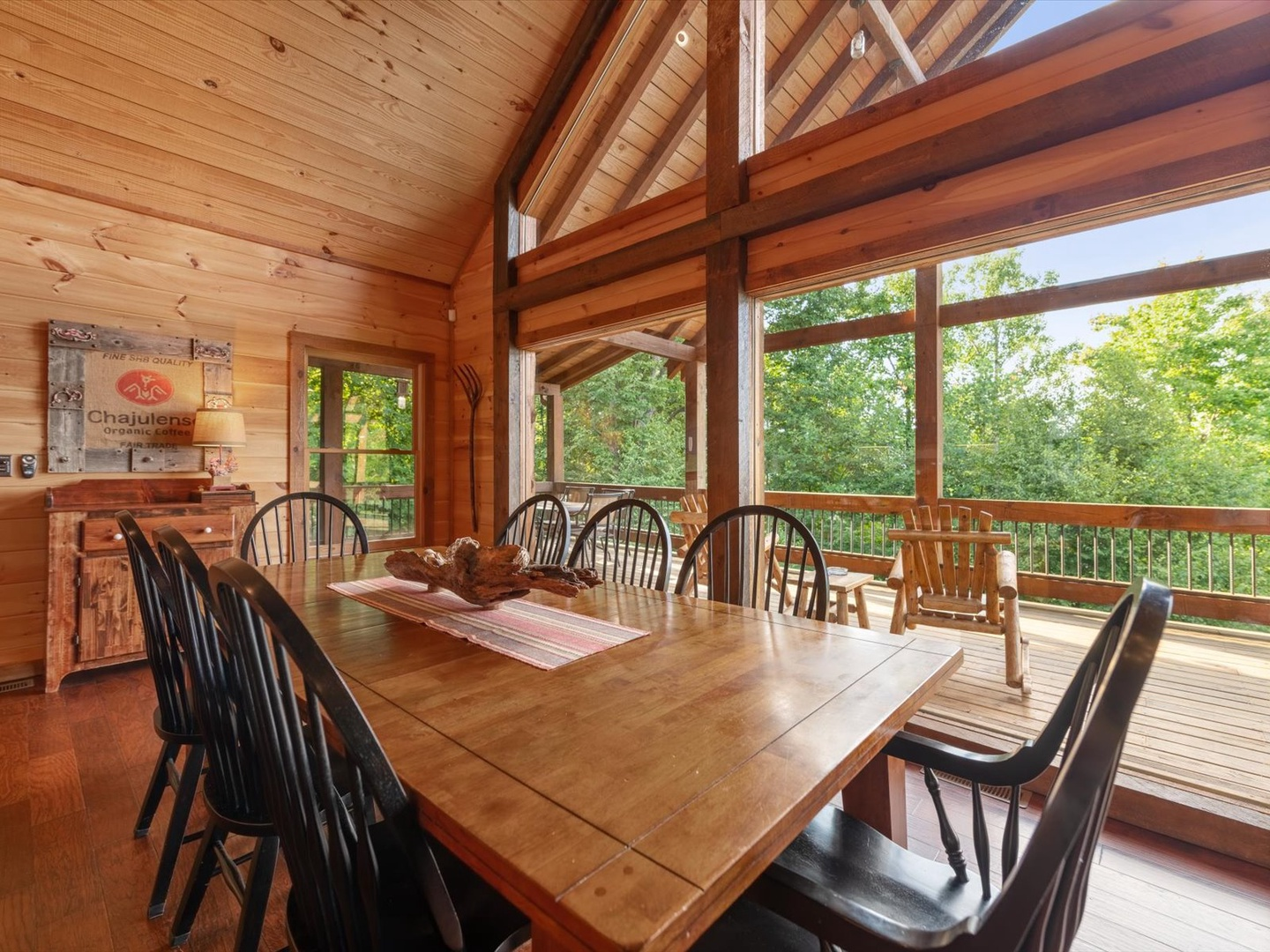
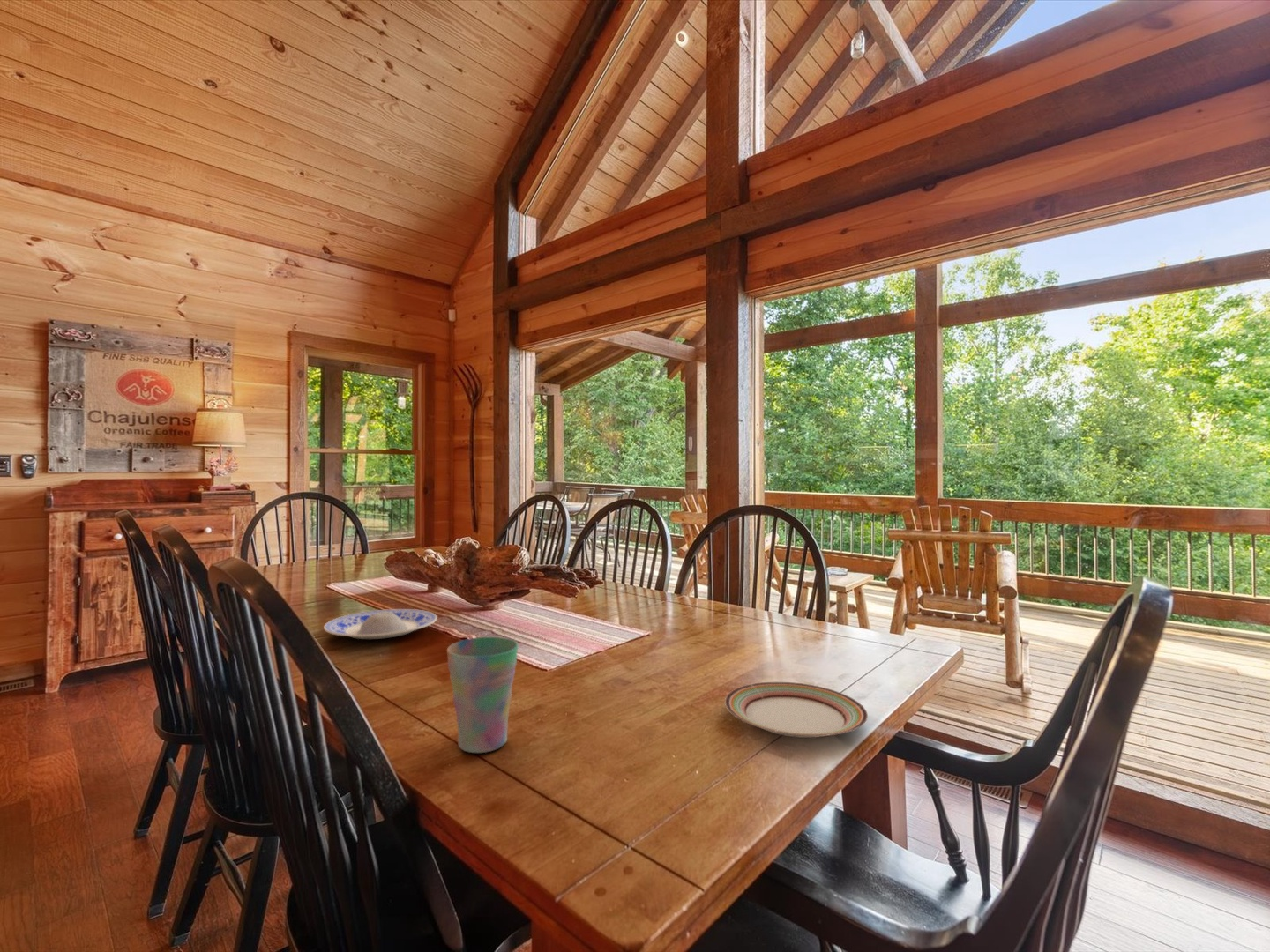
+ cup (482, 695)
+ plate (382, 621)
+ plate (794, 711)
